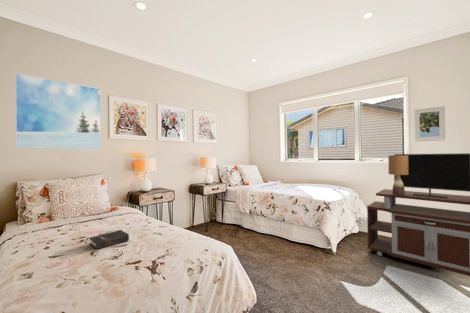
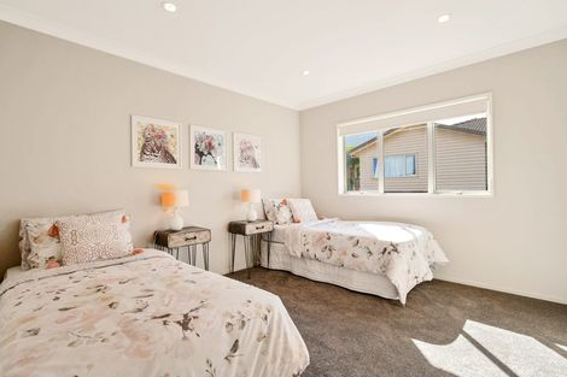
- hardback book (109, 239)
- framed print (62, 115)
- tv stand (429, 208)
- table lamp (398, 174)
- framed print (429, 124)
